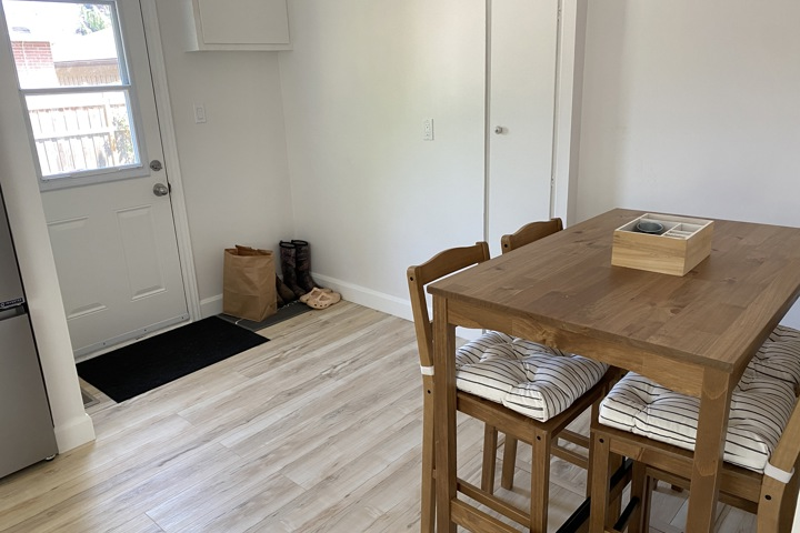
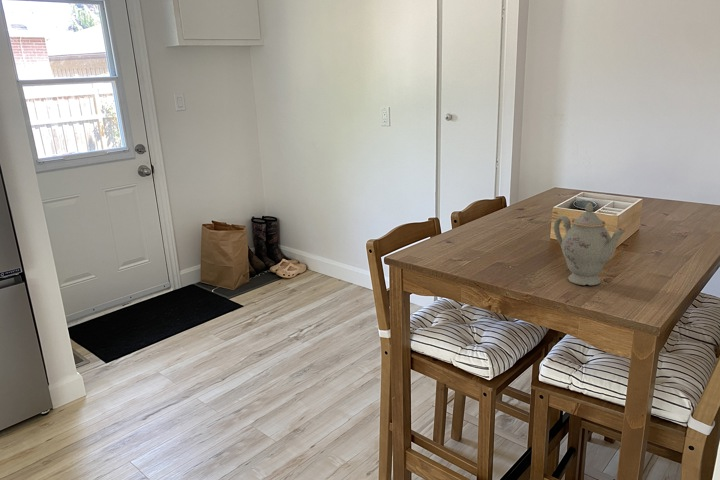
+ chinaware (587, 242)
